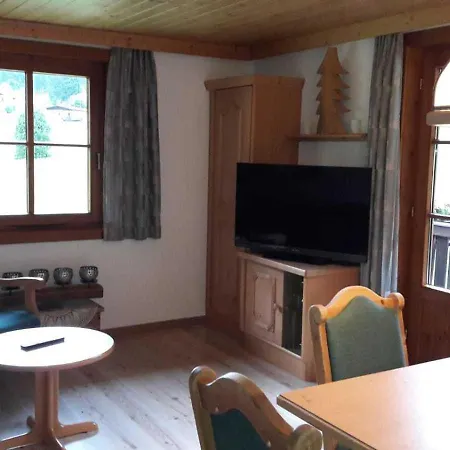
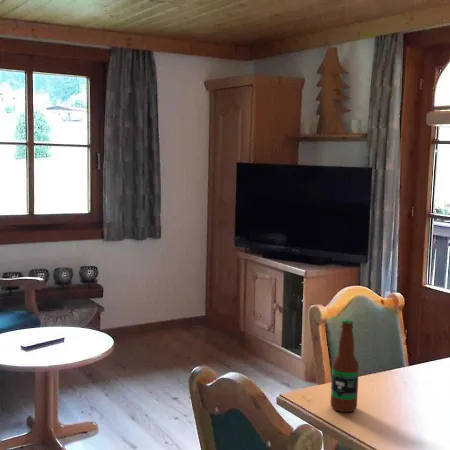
+ bottle (345, 364)
